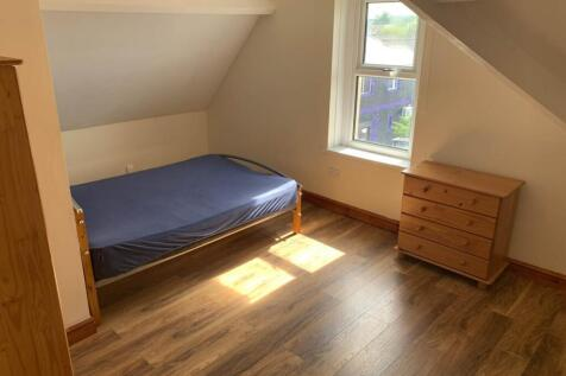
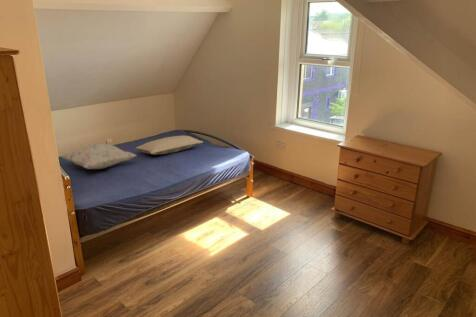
+ pillow (170, 144)
+ decorative pillow (99, 156)
